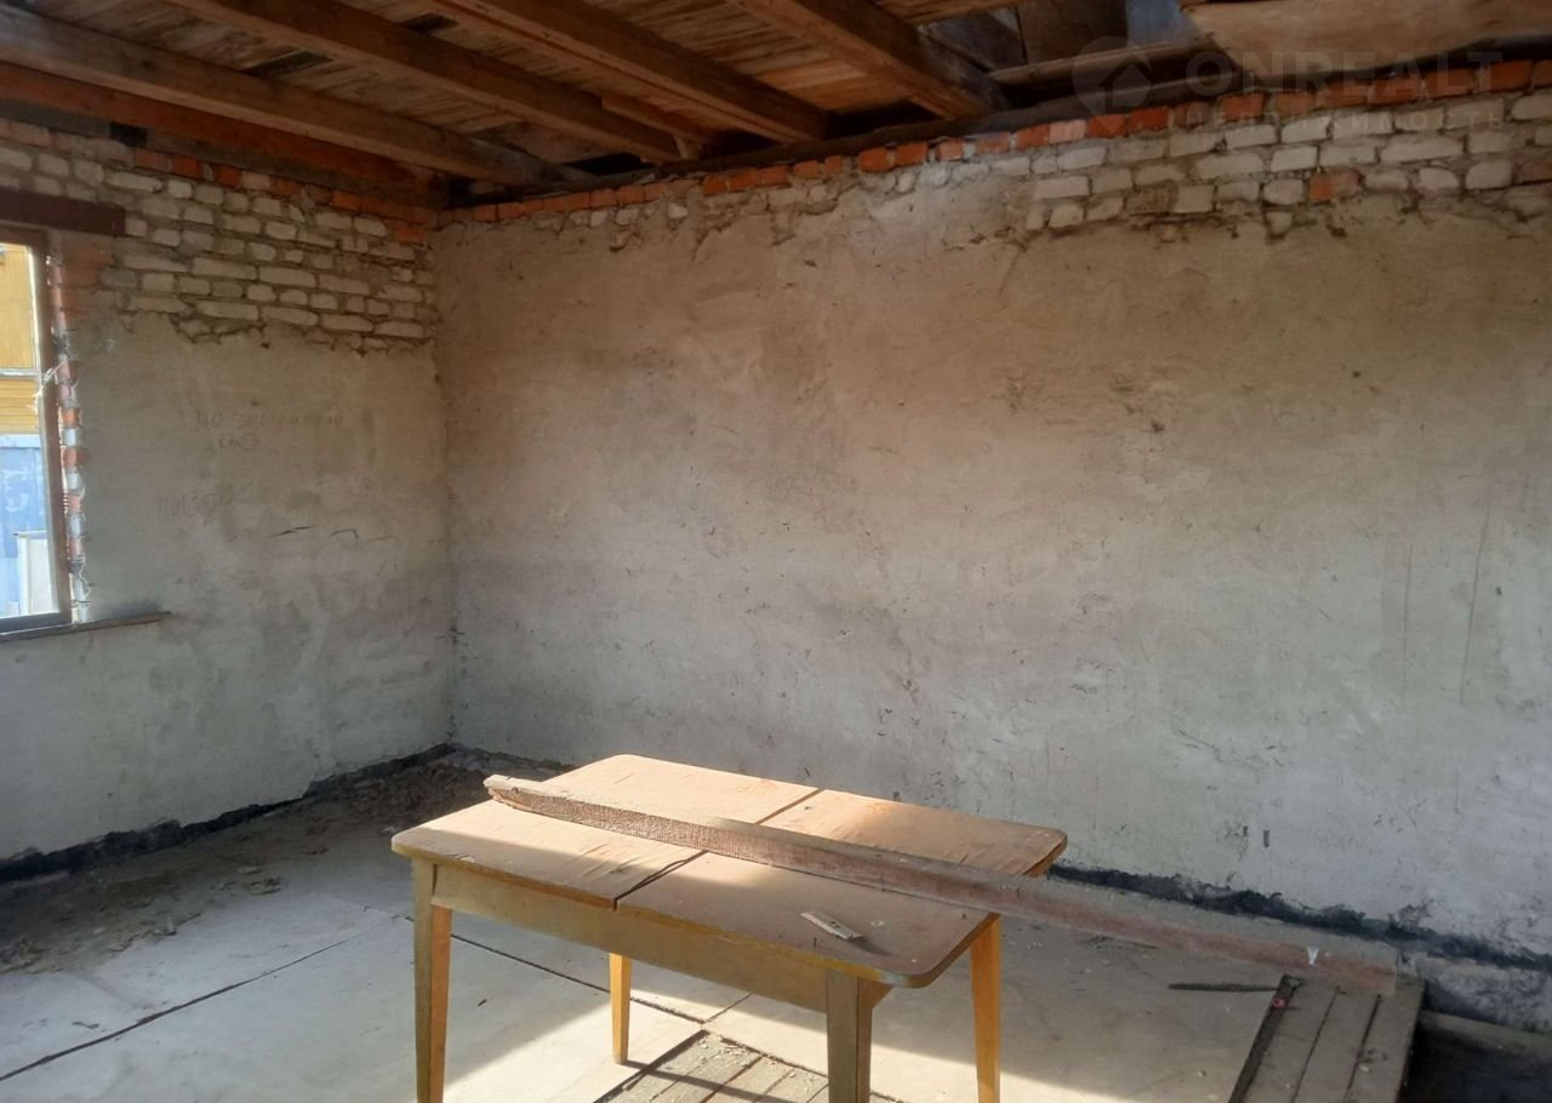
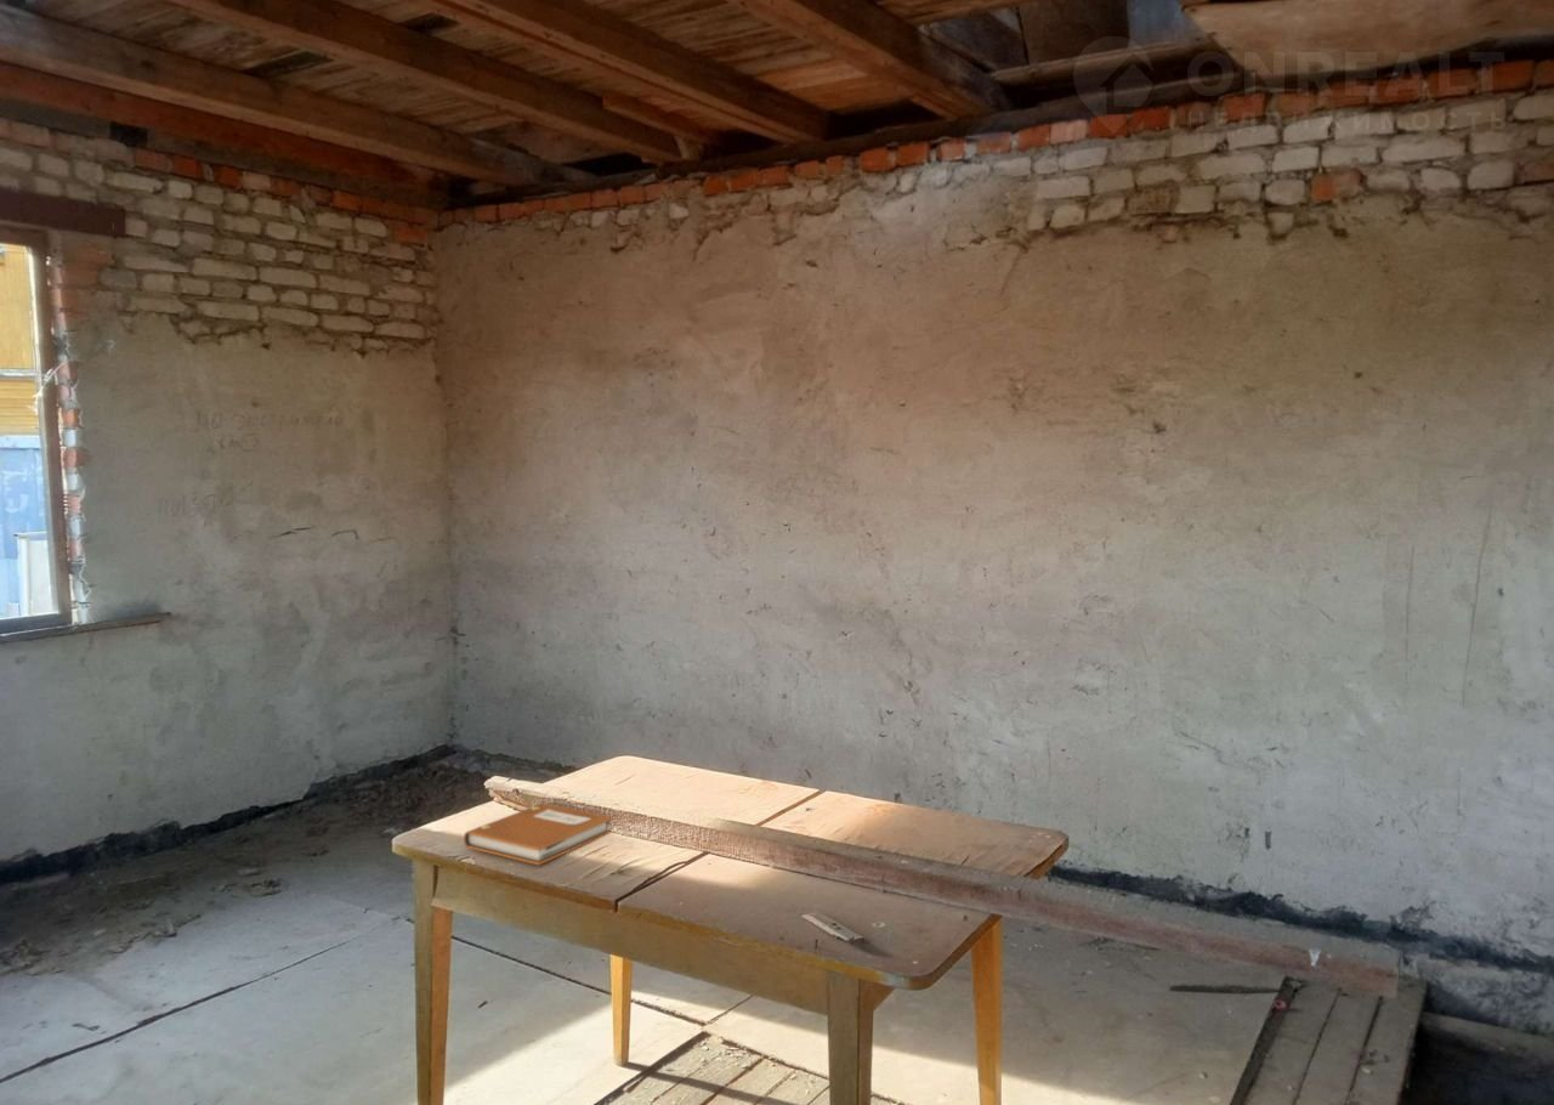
+ notebook (540, 831)
